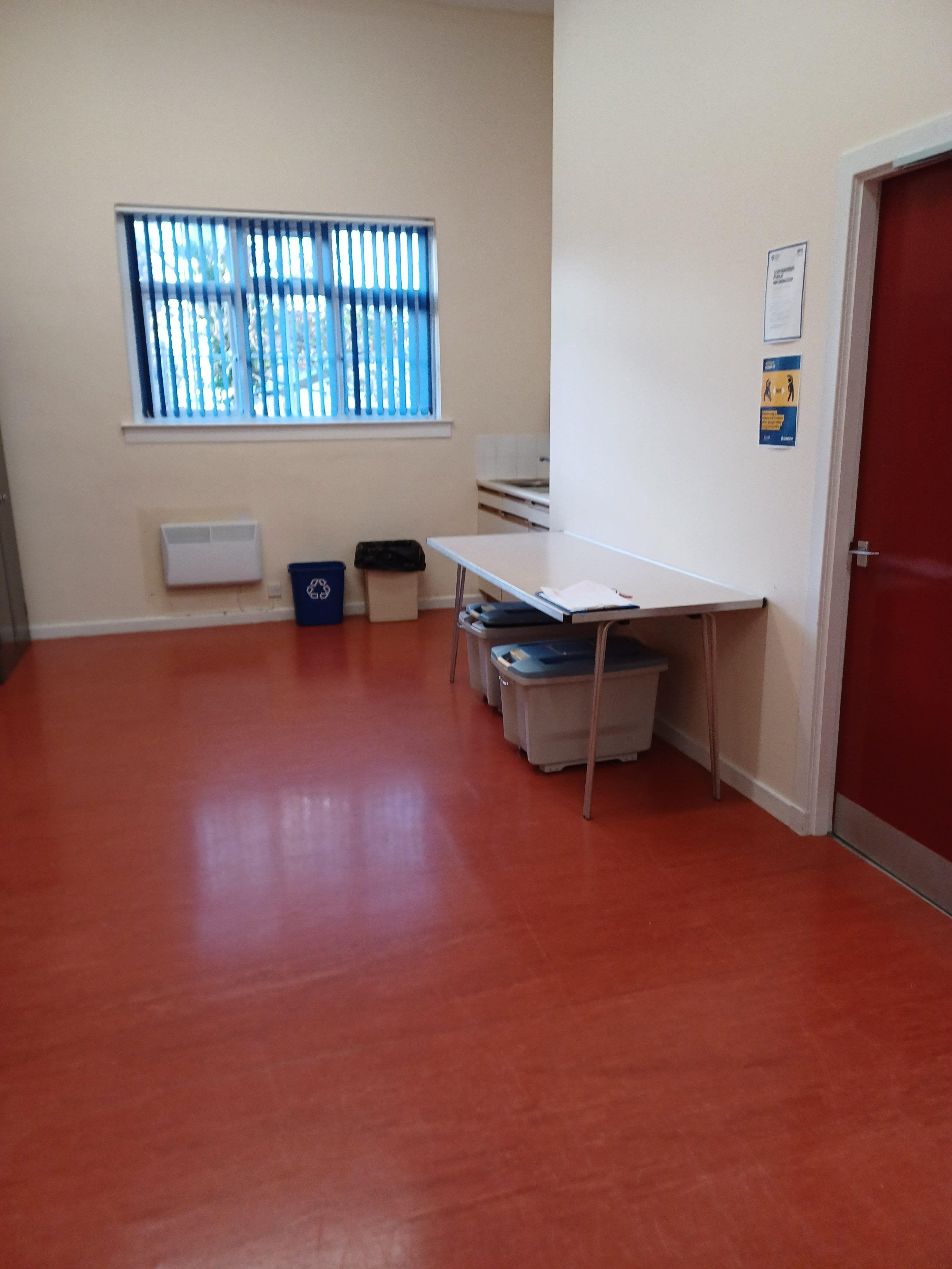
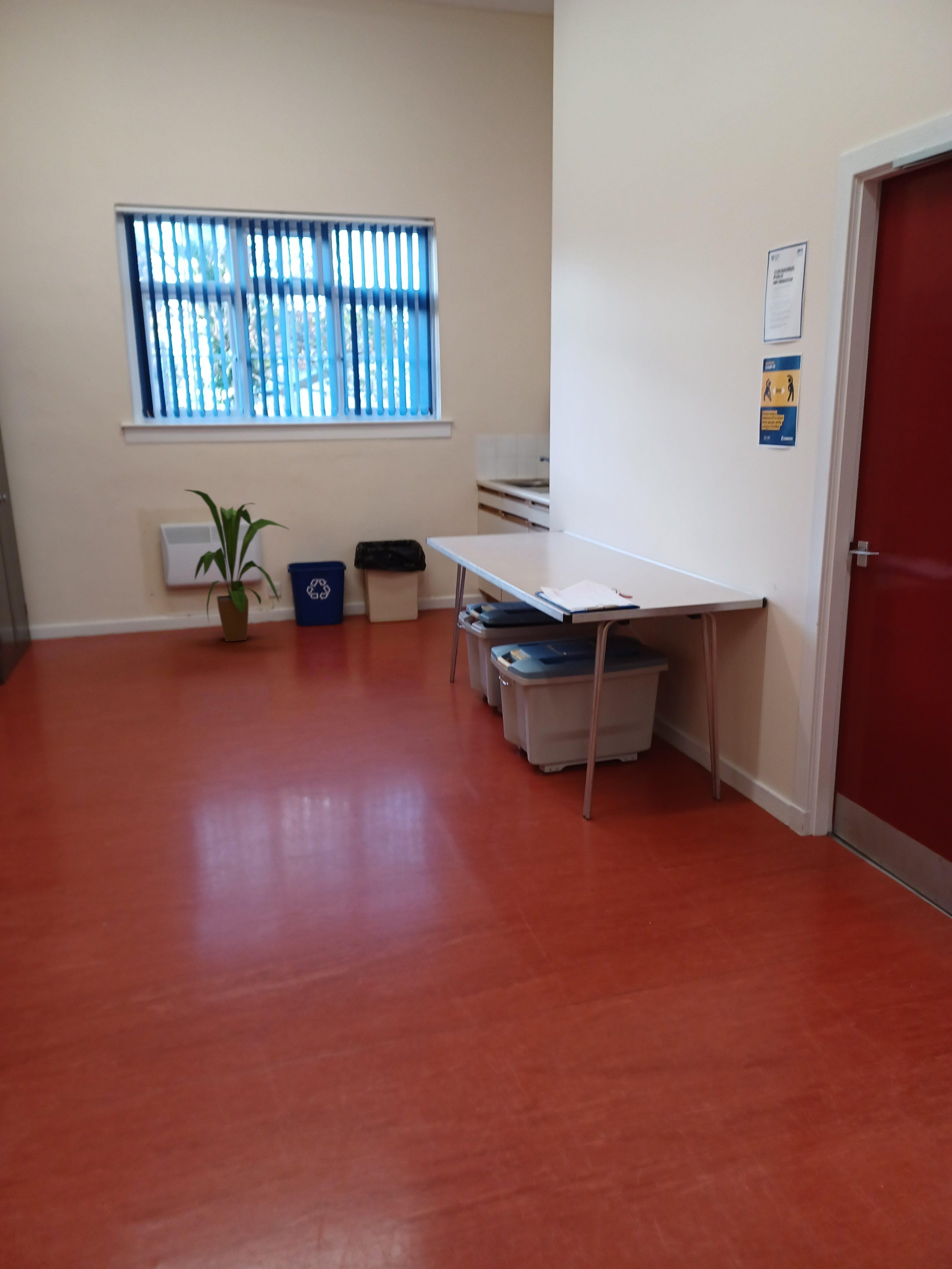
+ house plant (245, 564)
